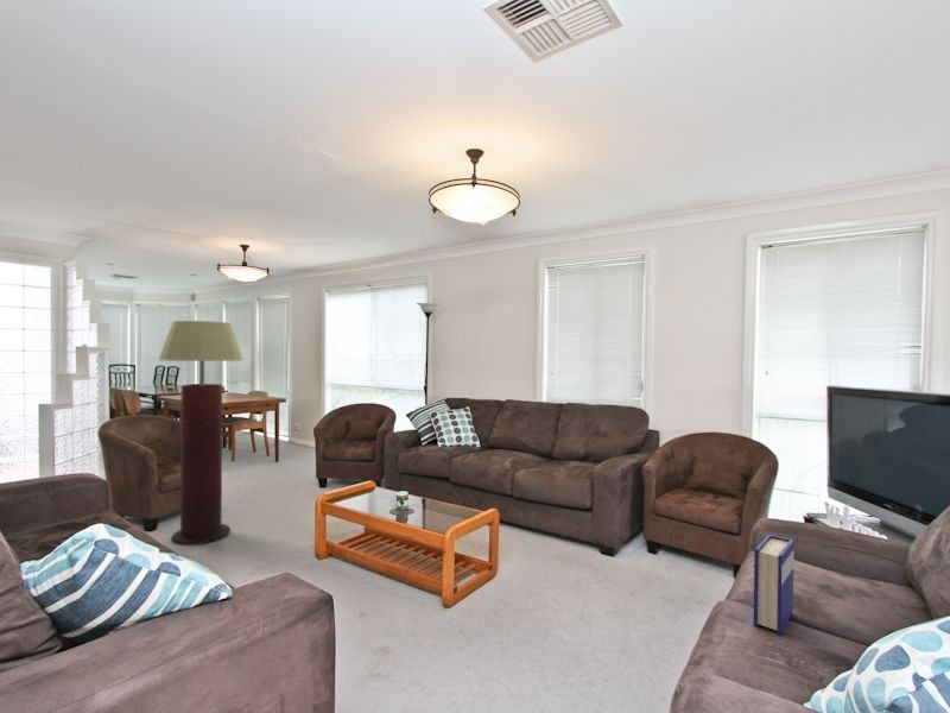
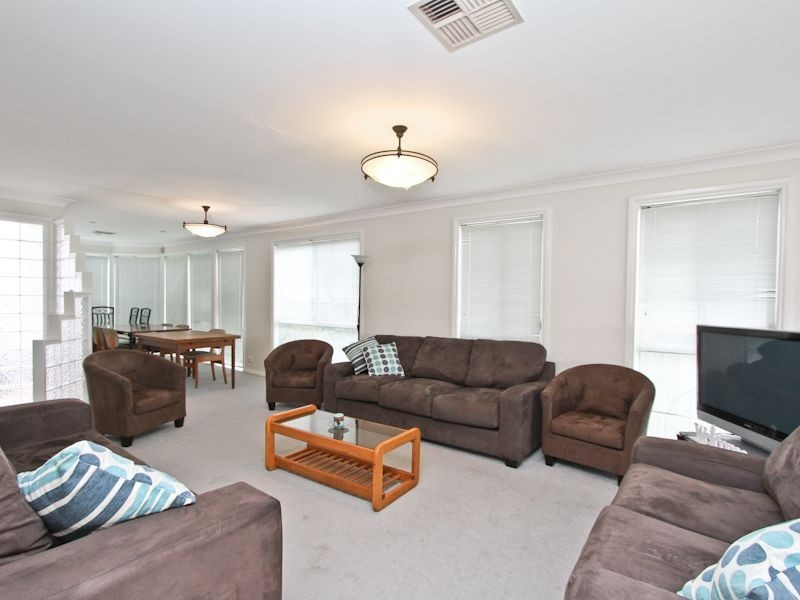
- floor lamp (201, 428)
- hardback book (773, 581)
